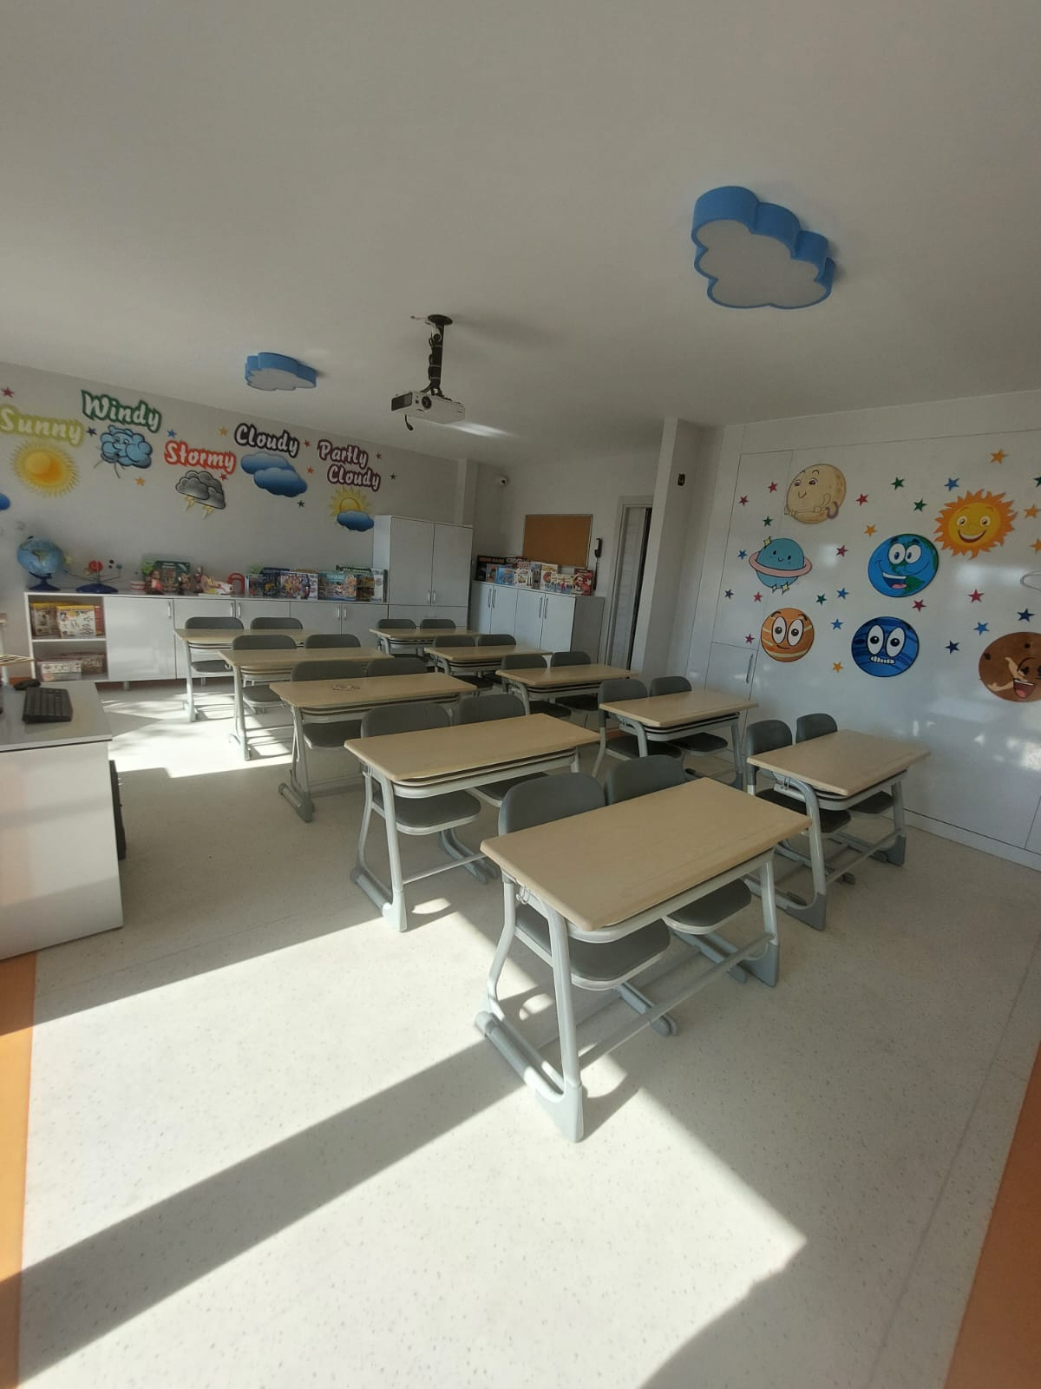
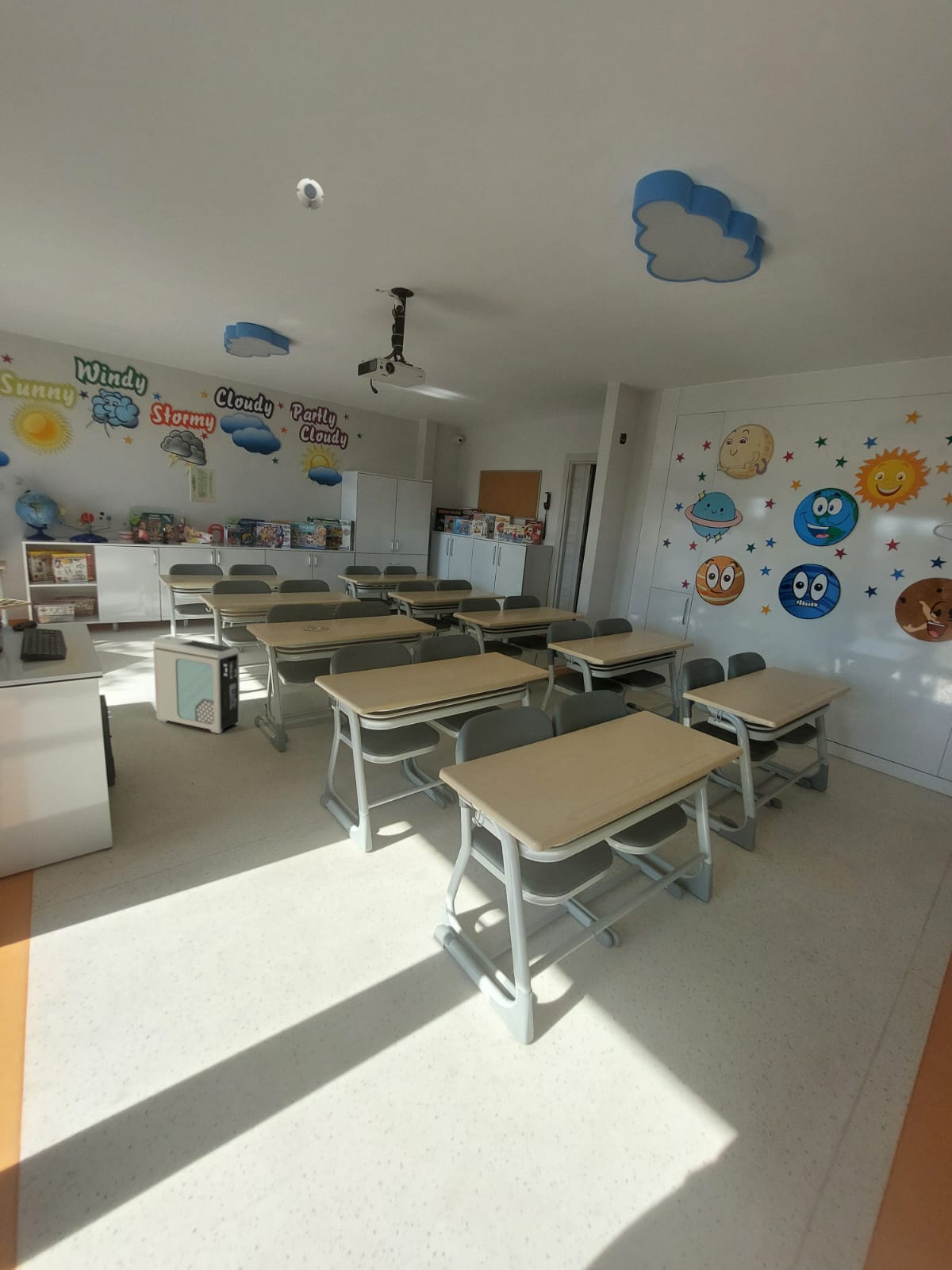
+ wall art (202, 485)
+ air purifier (198, 683)
+ smoke detector (310, 193)
